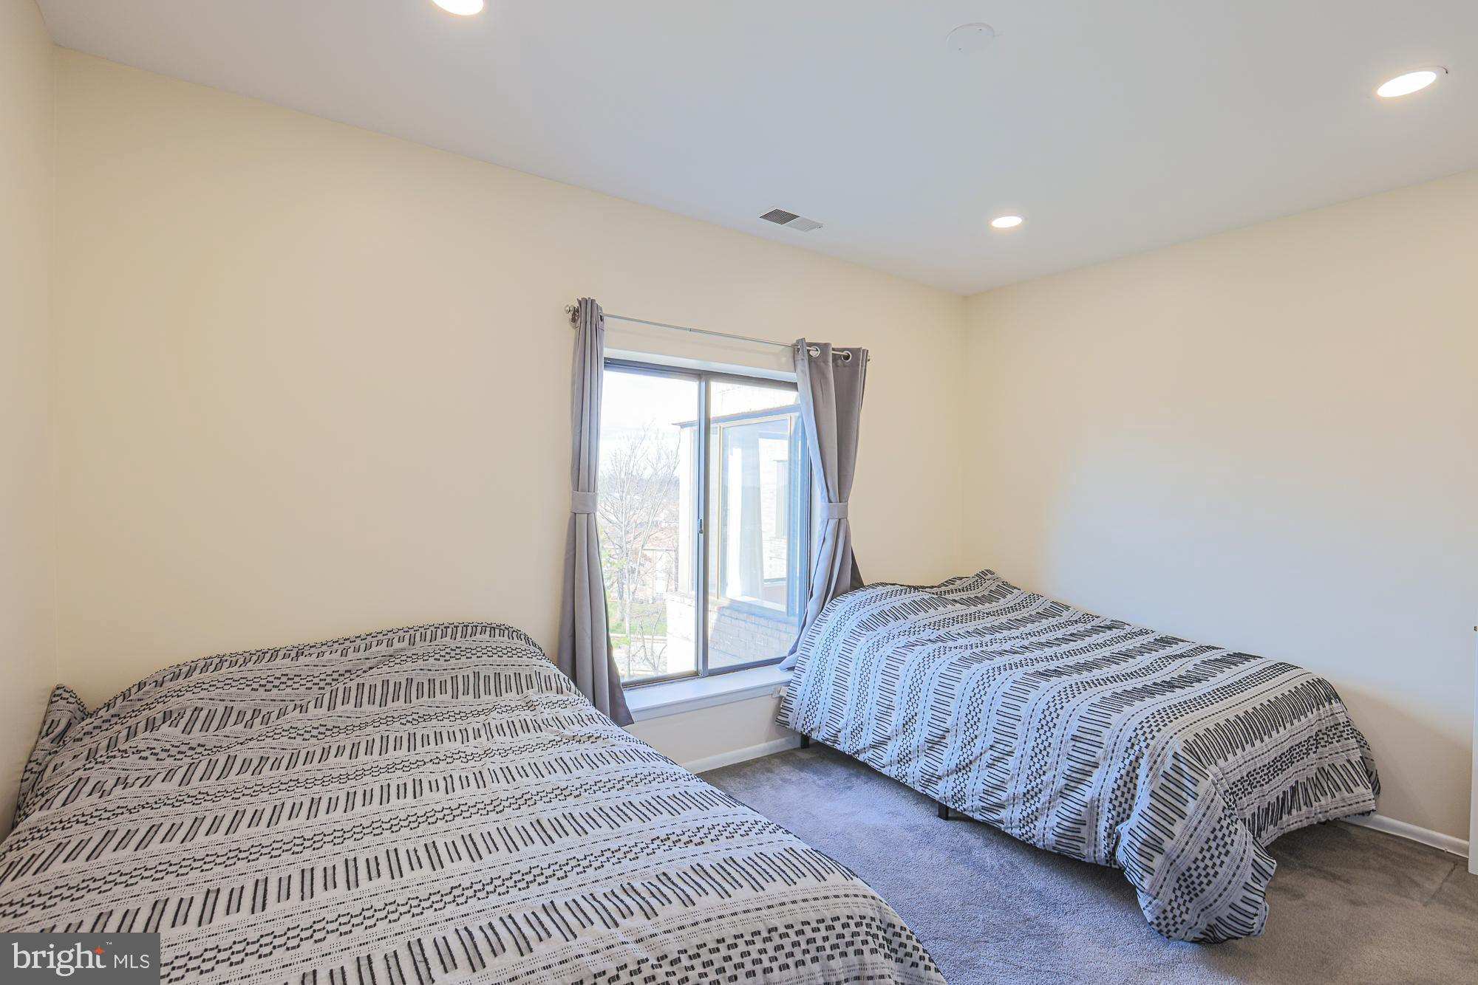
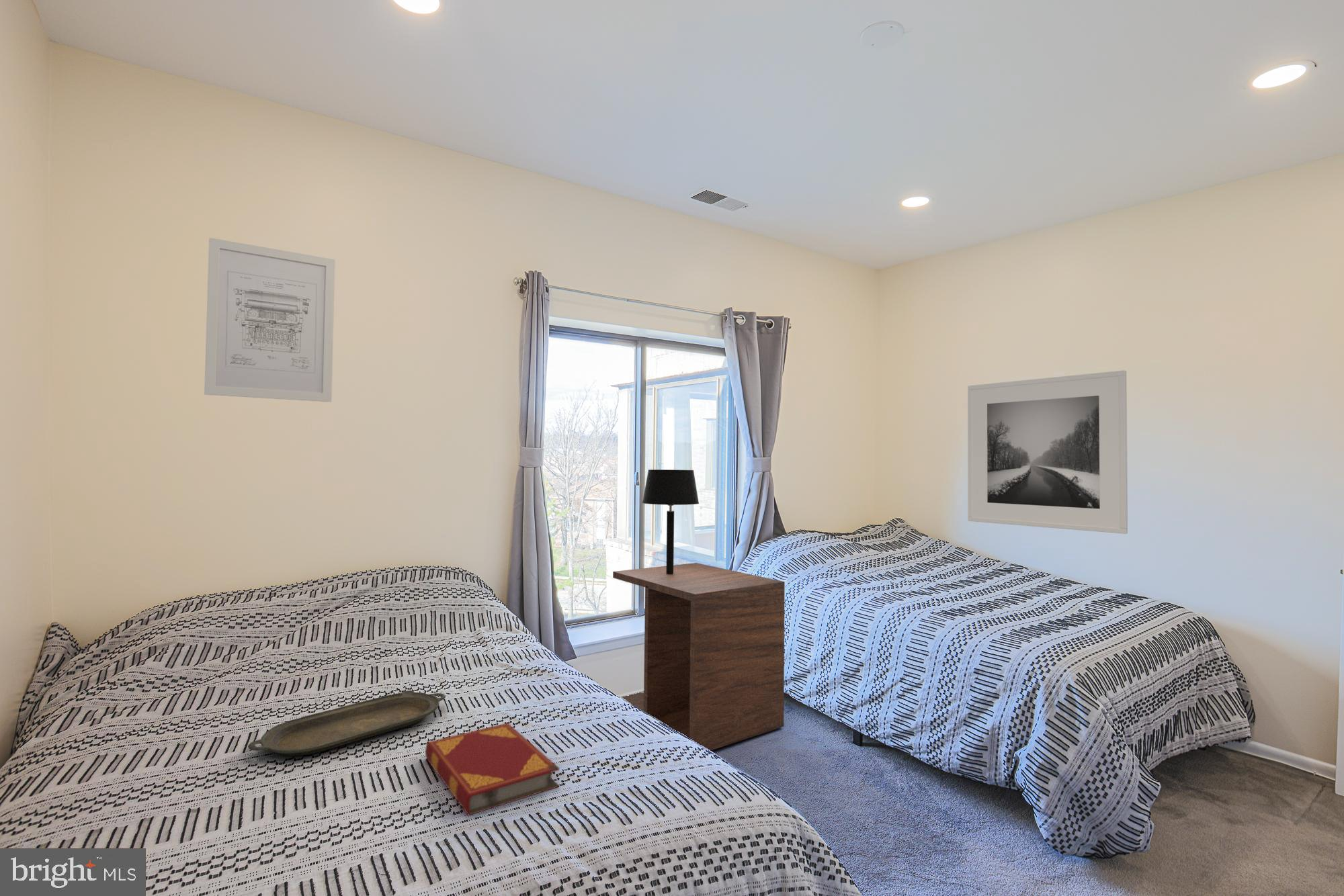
+ table lamp (670, 521)
+ side table (695, 645)
+ serving tray (356, 723)
+ hardback book (489, 764)
+ wall art (273, 324)
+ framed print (1040, 452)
